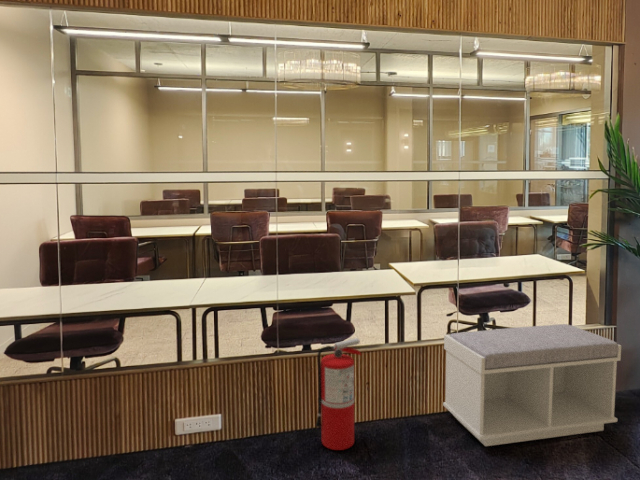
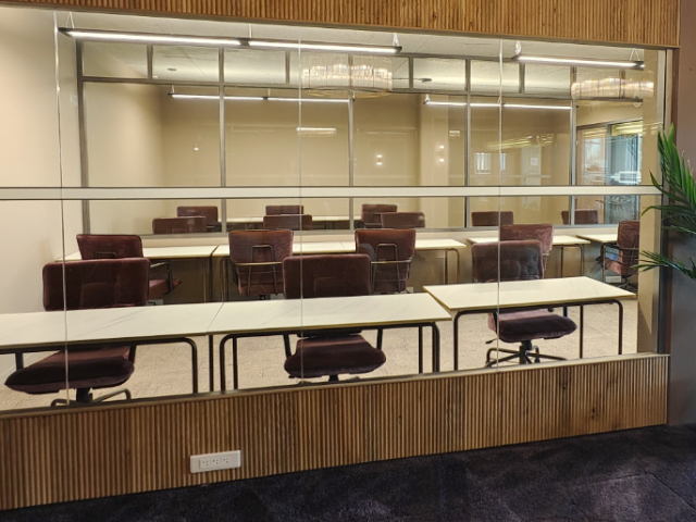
- fire extinguisher (338, 391)
- bench (528, 379)
